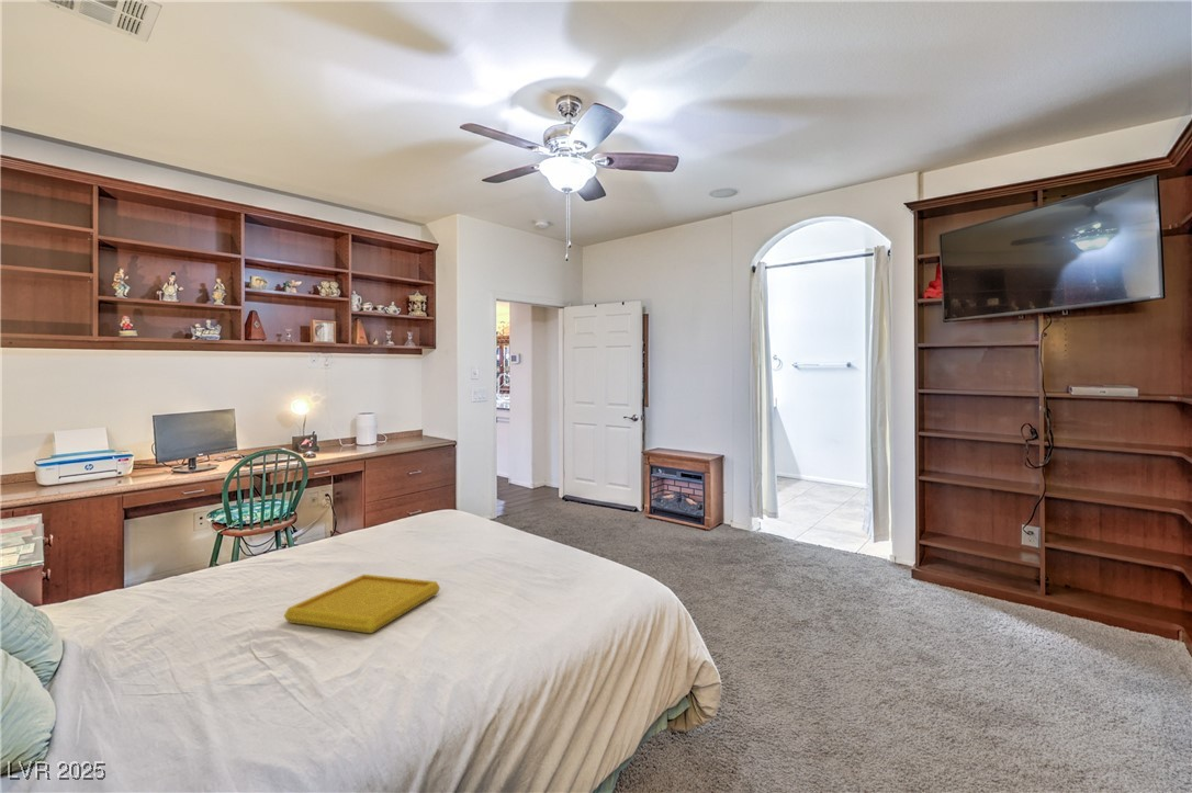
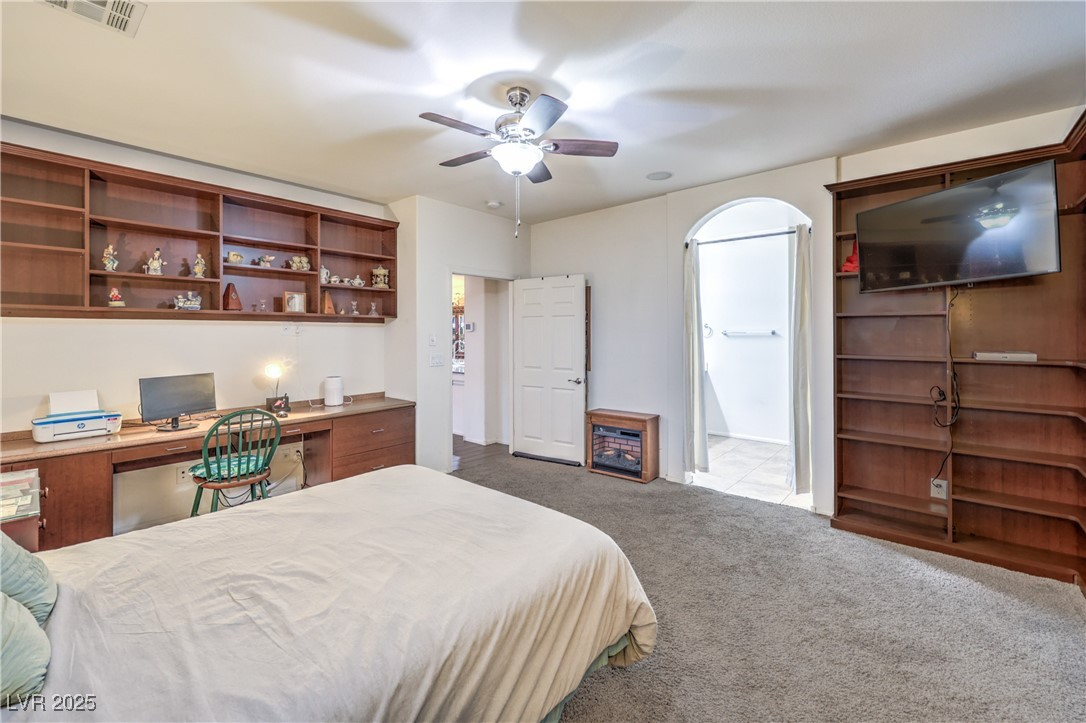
- serving tray (367, 600)
